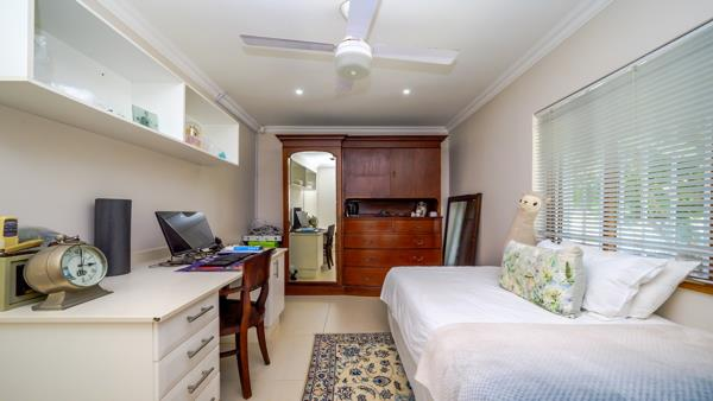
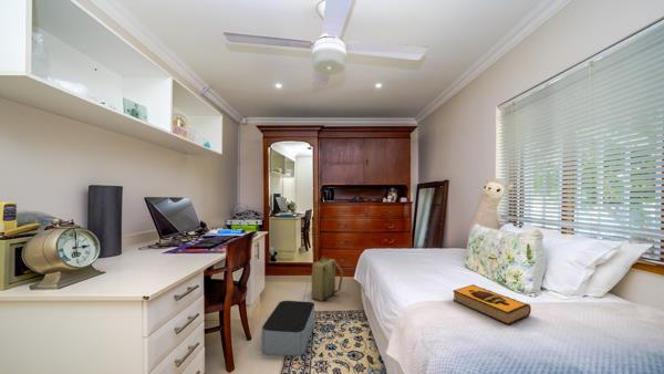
+ hardback book (489, 301)
+ storage bin (290, 324)
+ backpack (326, 277)
